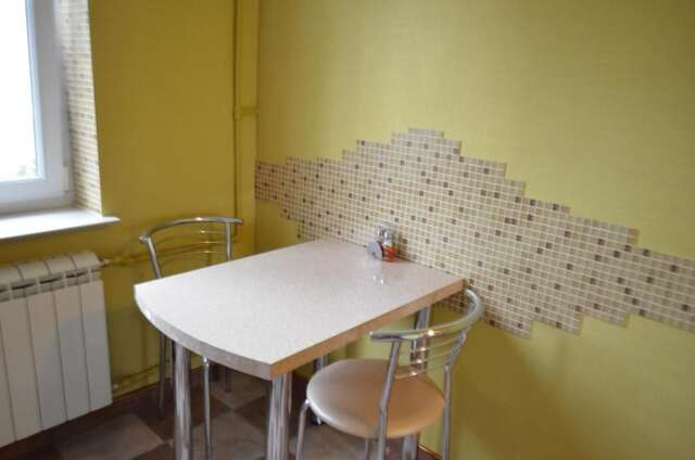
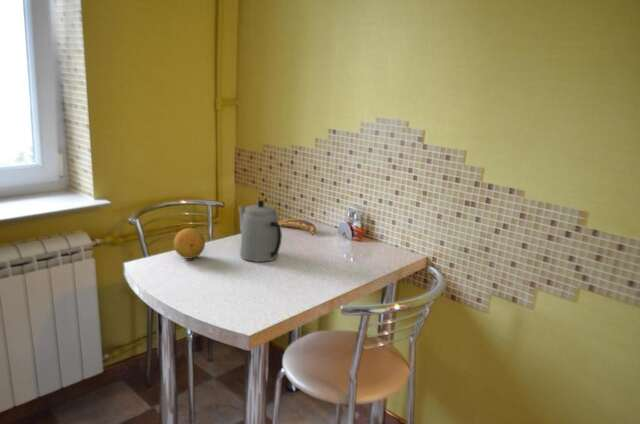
+ fruit (189, 243)
+ banana (297, 224)
+ teapot (258, 227)
